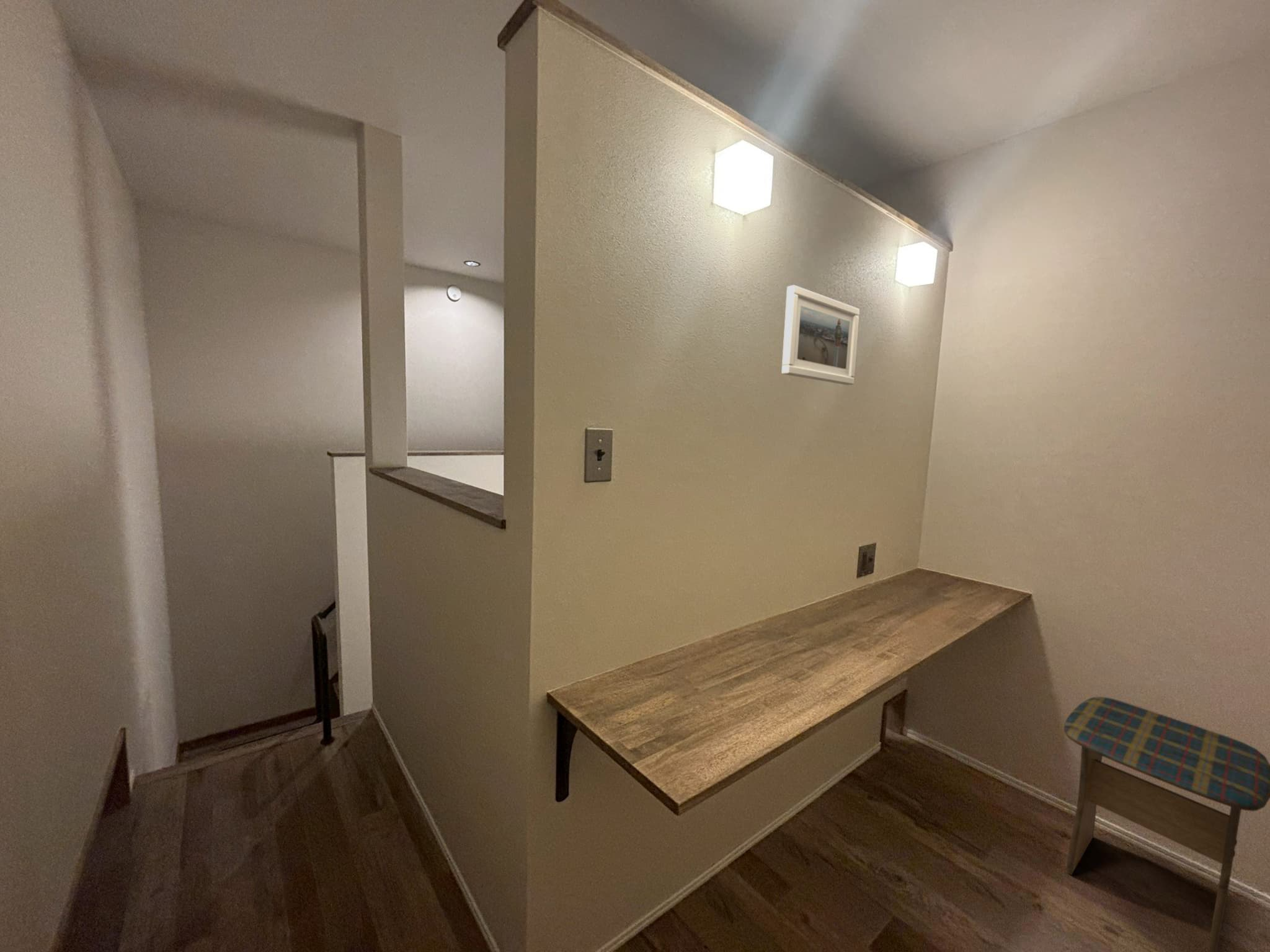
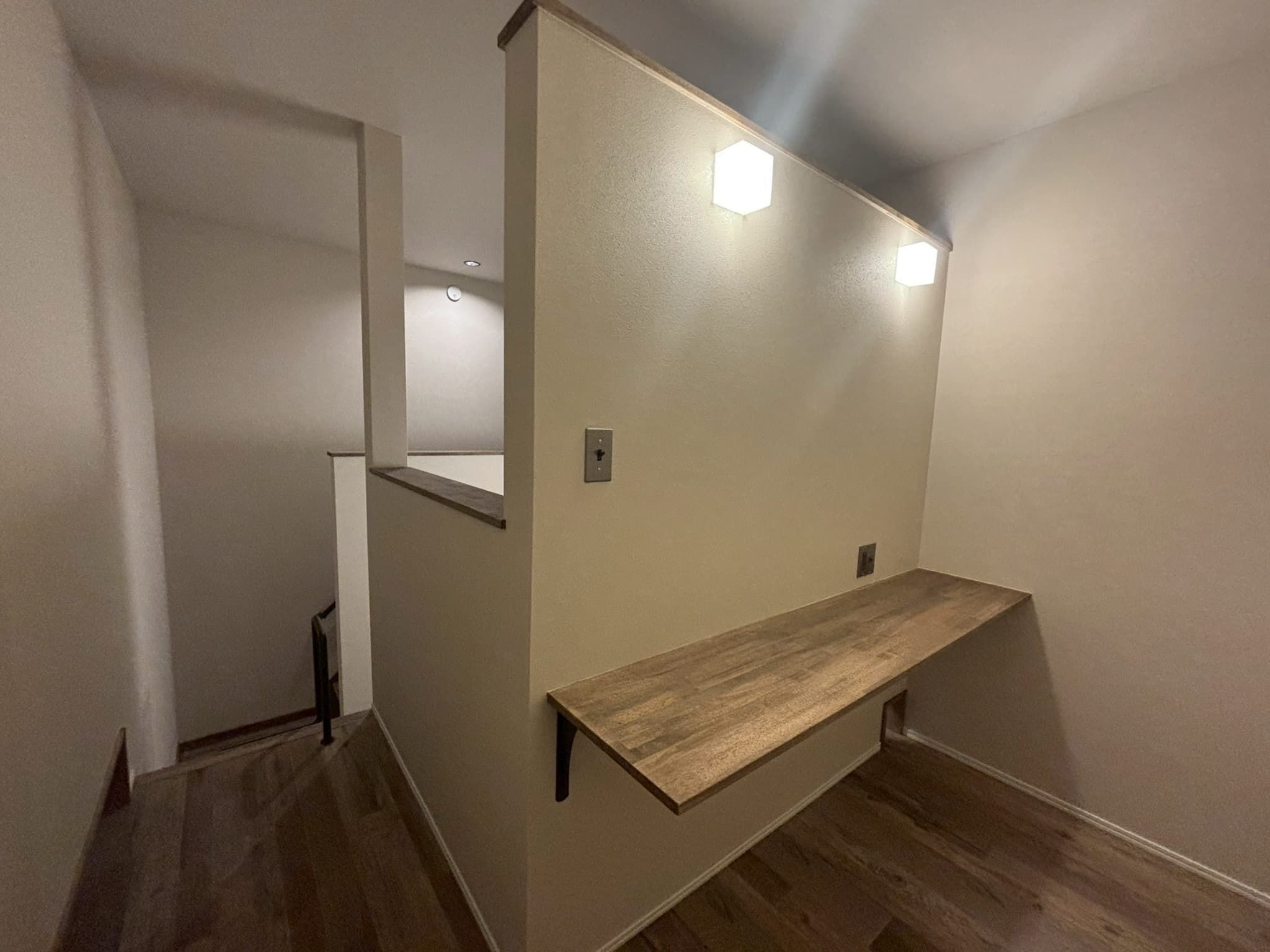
- stool (1152, 813)
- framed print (823, 339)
